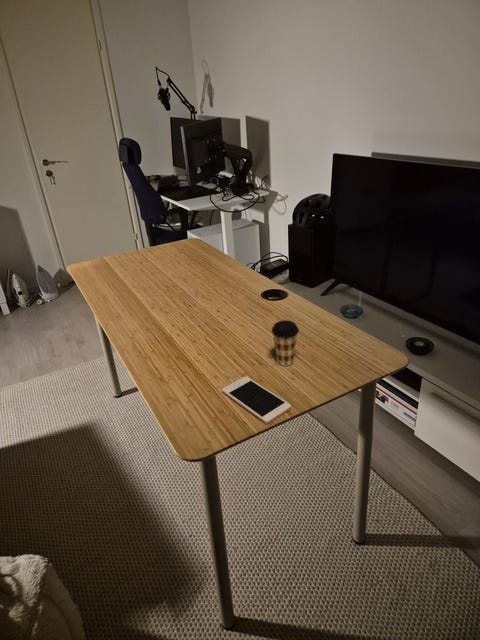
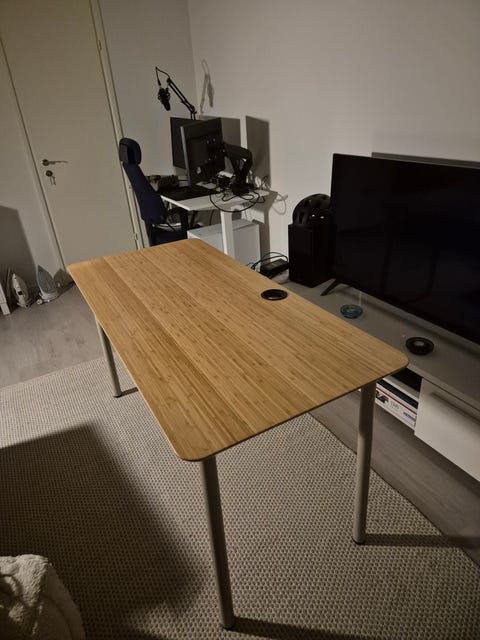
- cell phone (255, 398)
- coffee cup (285, 343)
